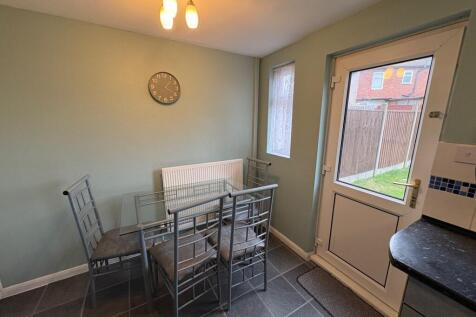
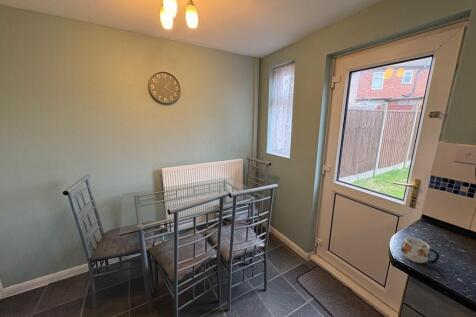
+ mug (419, 250)
